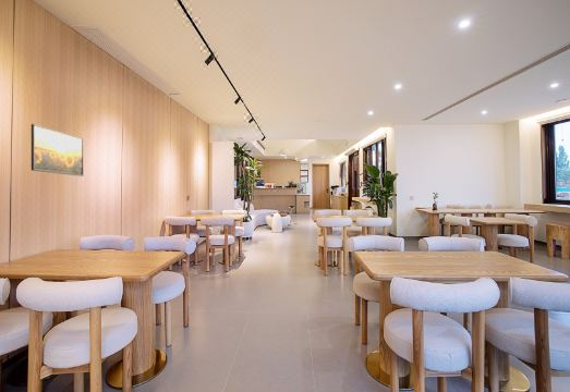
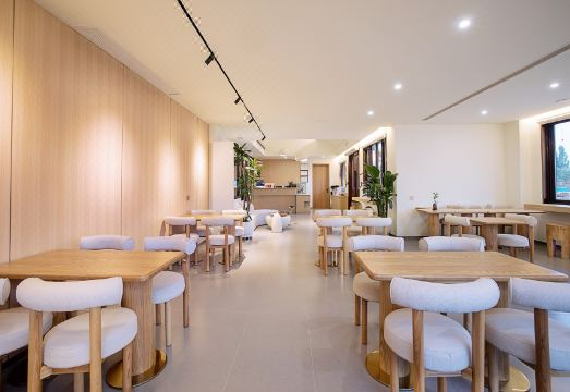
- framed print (60, 152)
